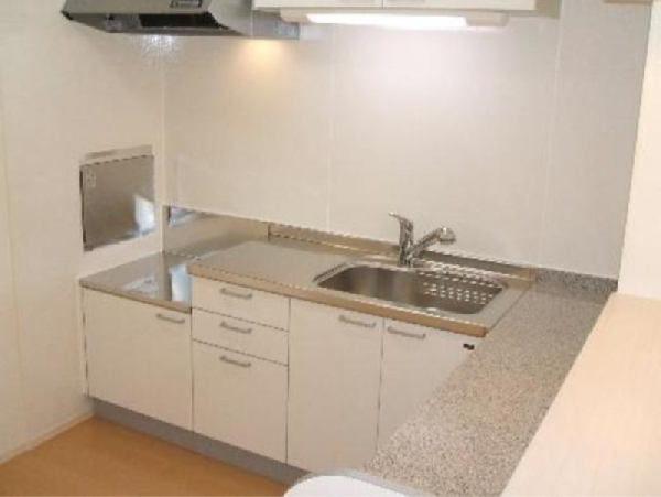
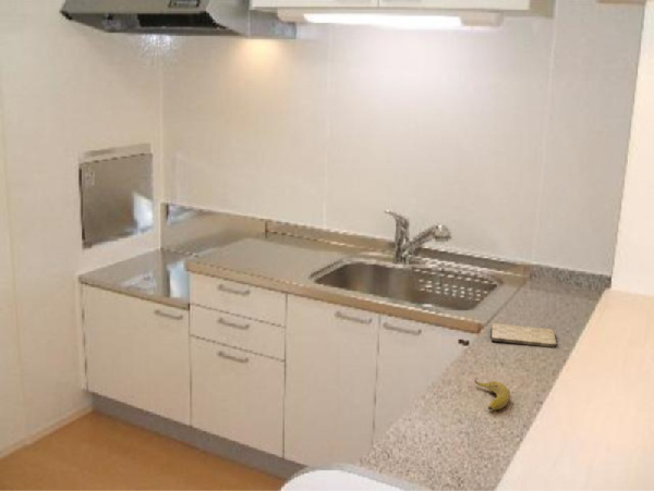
+ banana (491, 390)
+ cutting board (522, 334)
